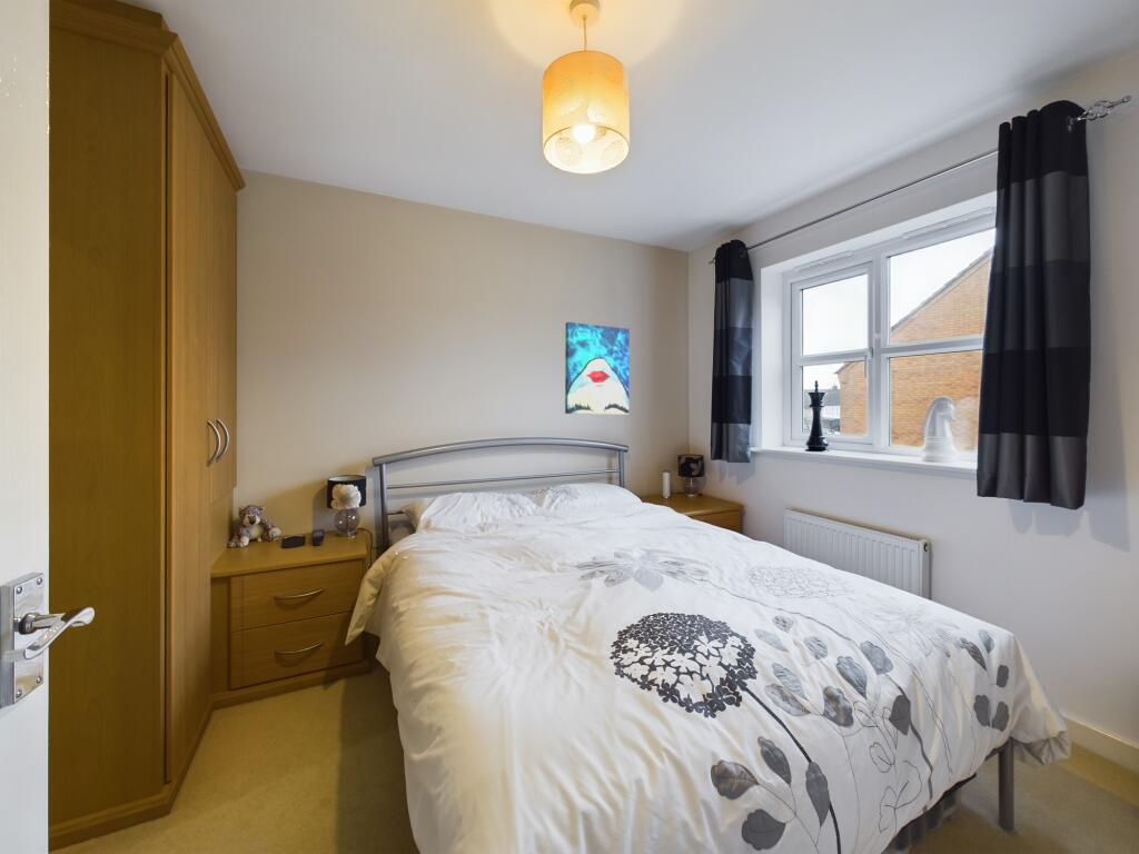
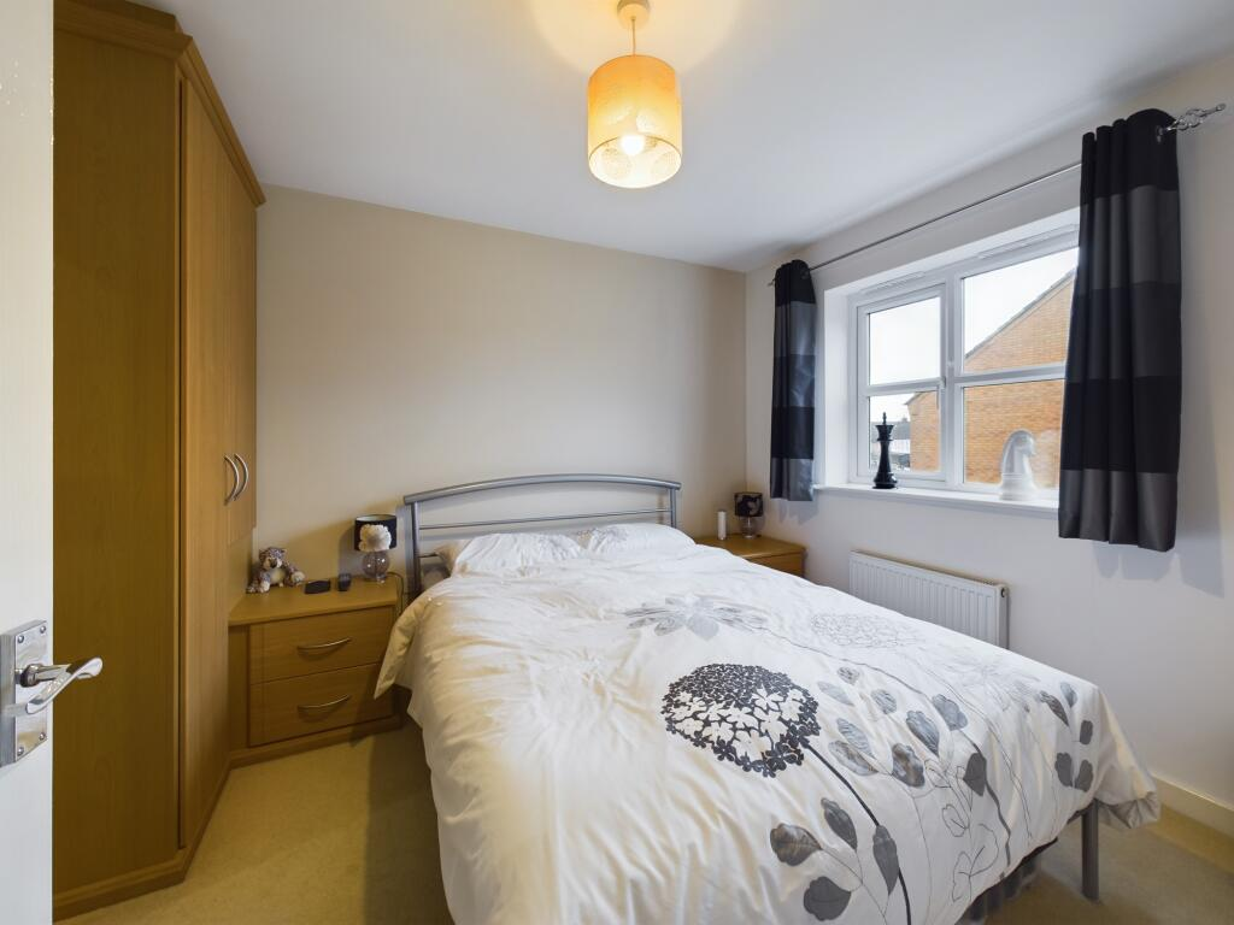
- wall art (597, 369)
